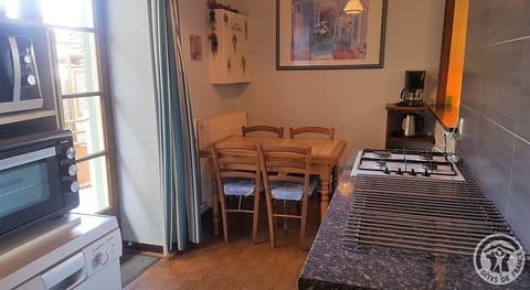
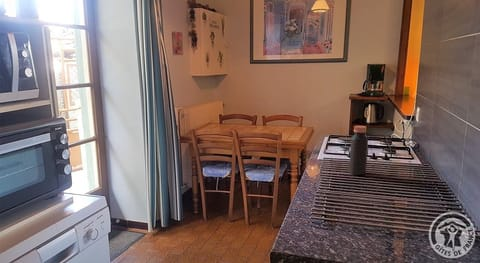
+ bottle (358, 150)
